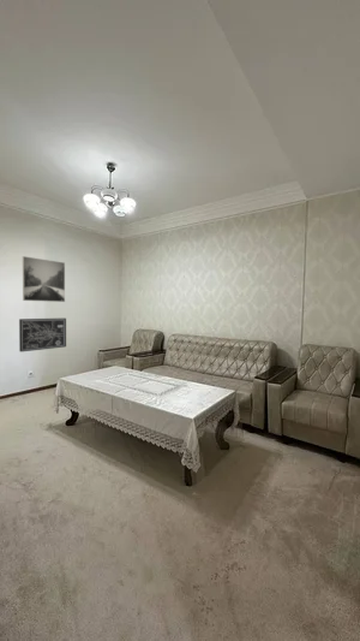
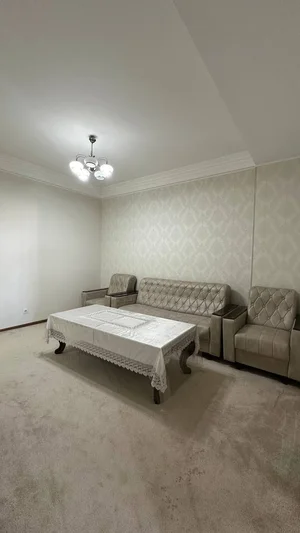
- wall art (43, 333)
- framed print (44, 280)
